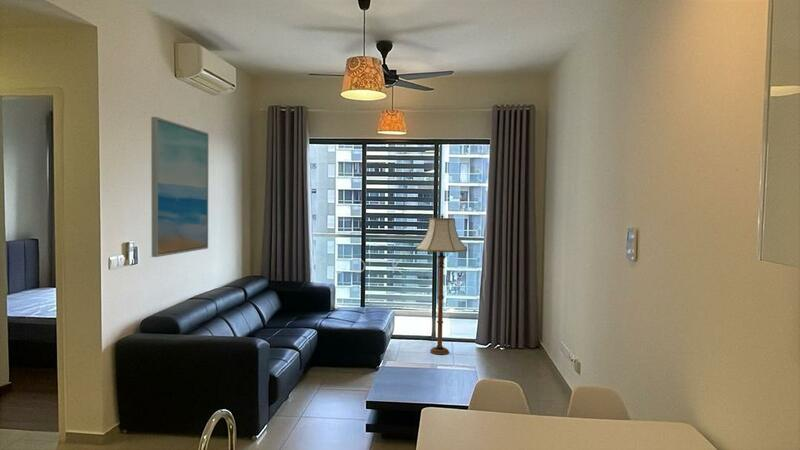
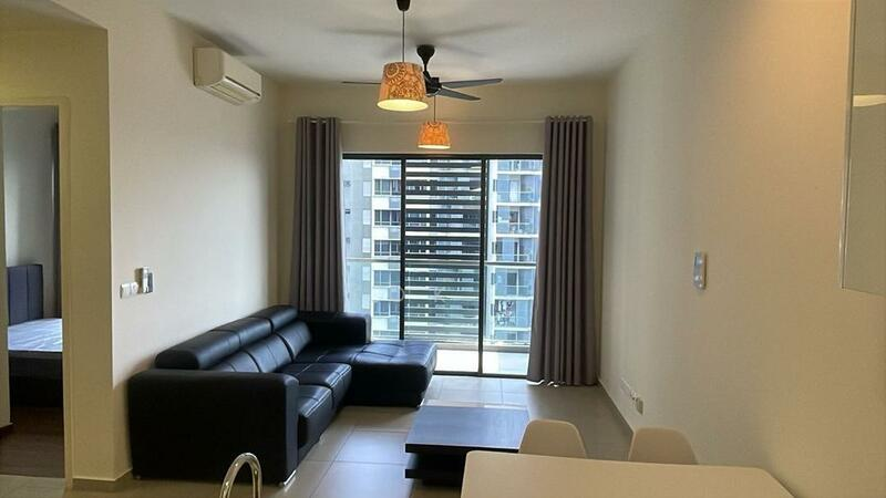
- floor lamp (440, 283)
- wall art (182, 189)
